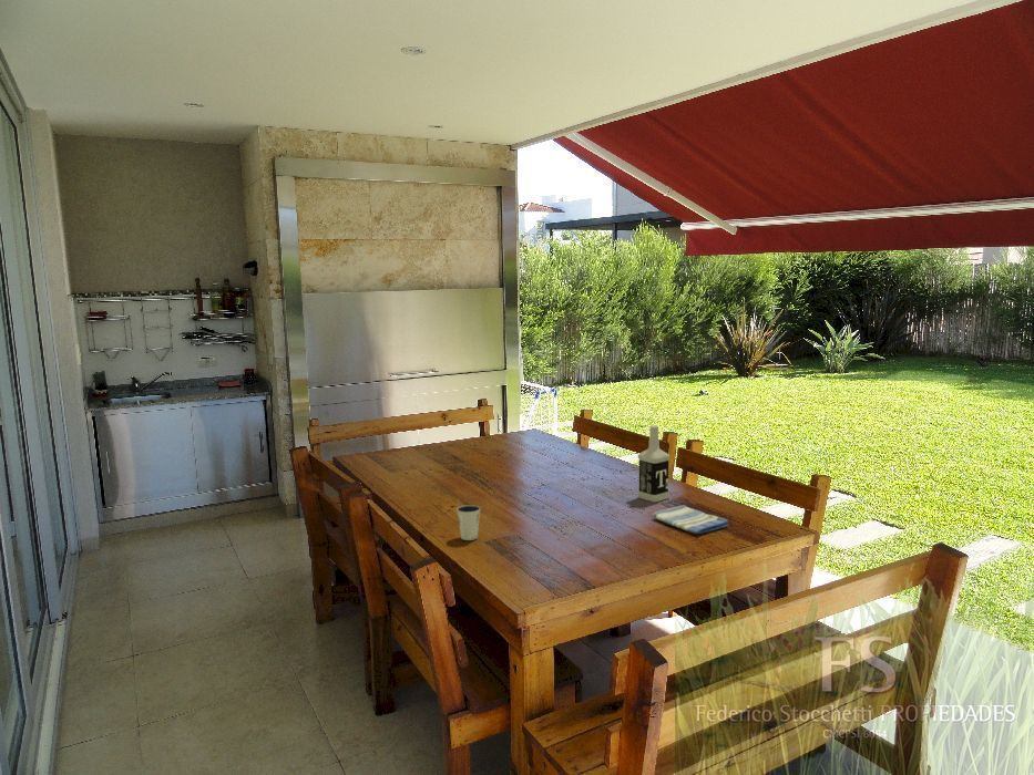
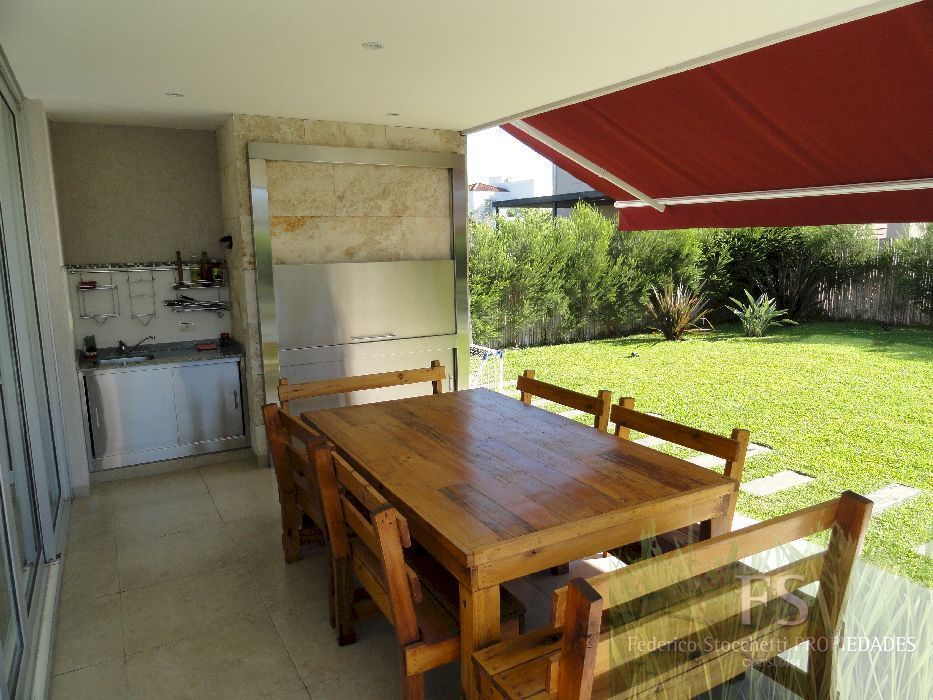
- dixie cup (469, 523)
- vodka (653, 462)
- dish towel (689, 518)
